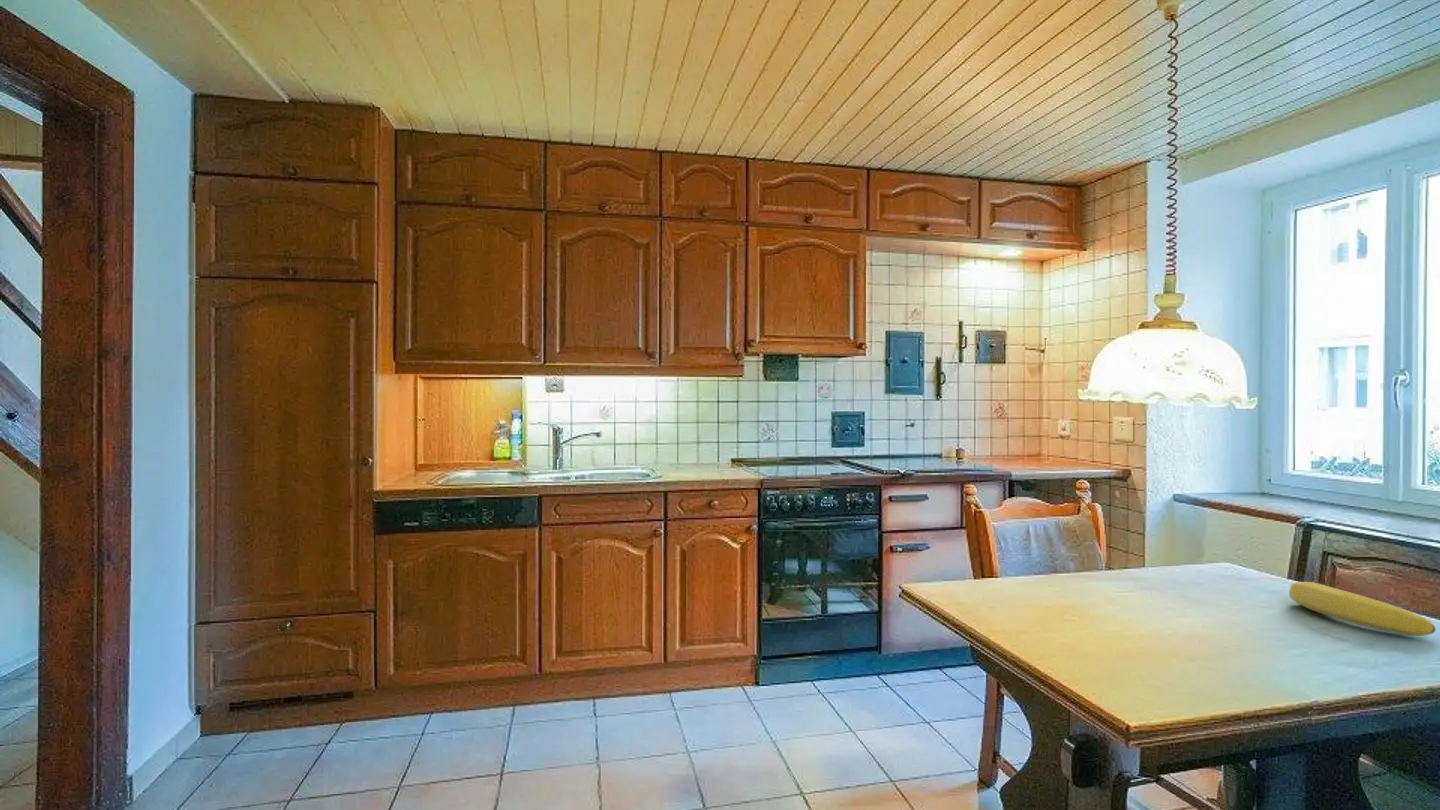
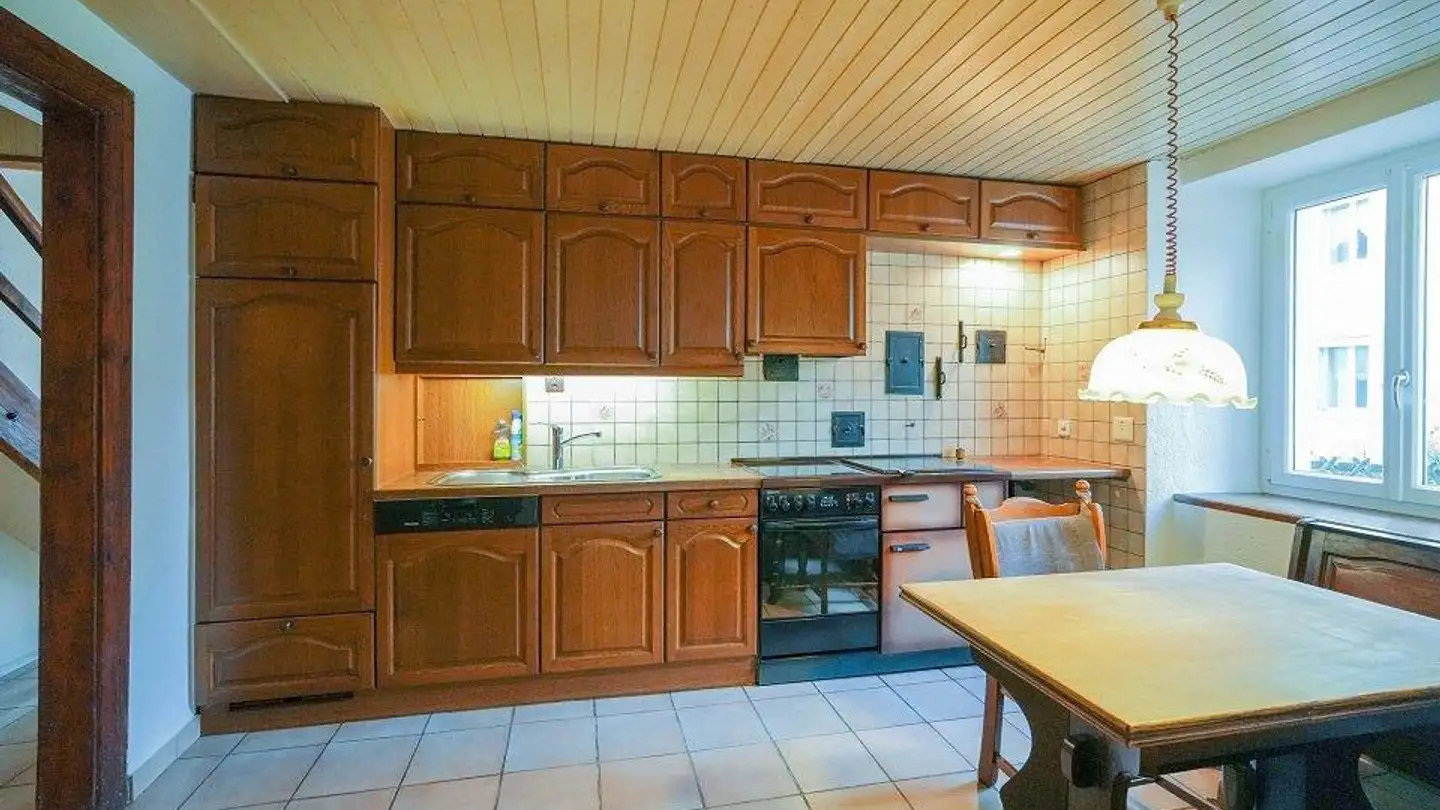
- banana (1360, 602)
